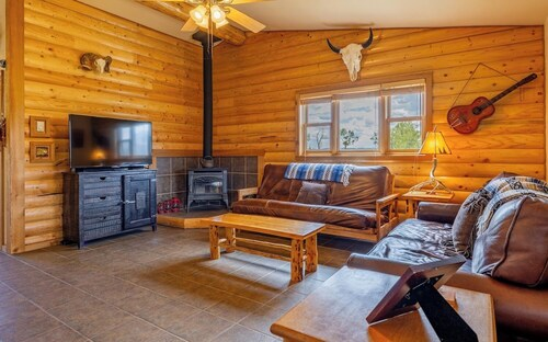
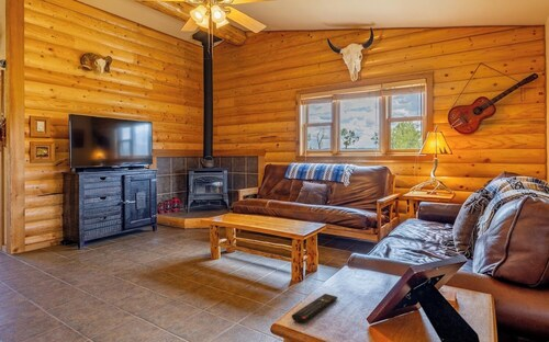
+ remote control (315, 307)
